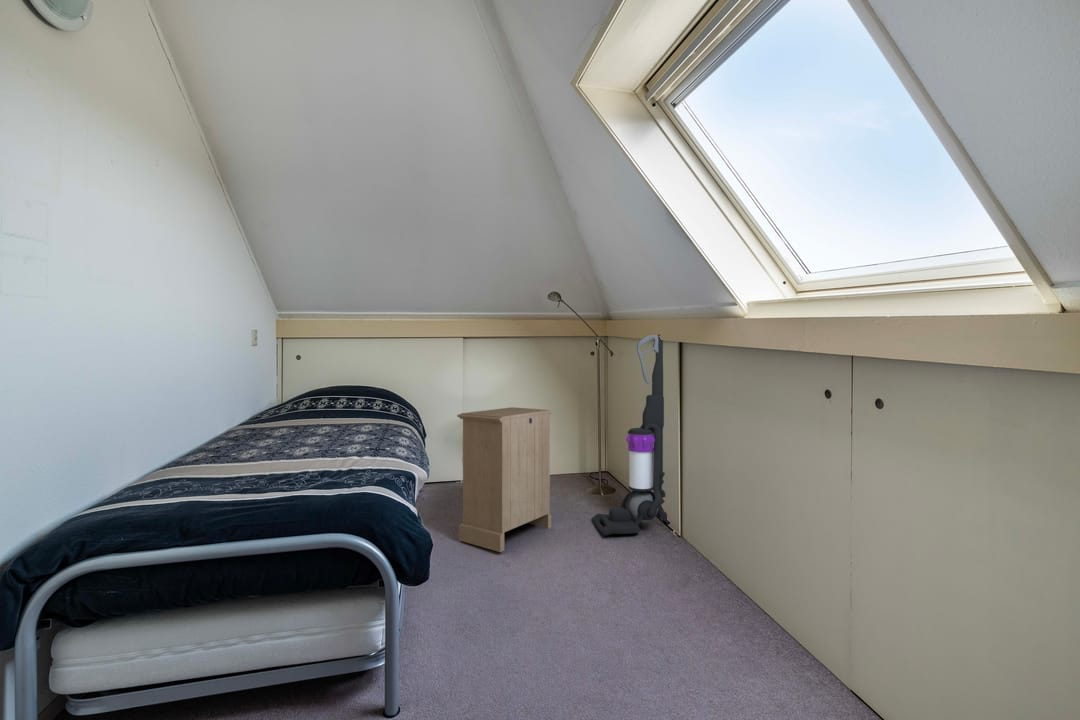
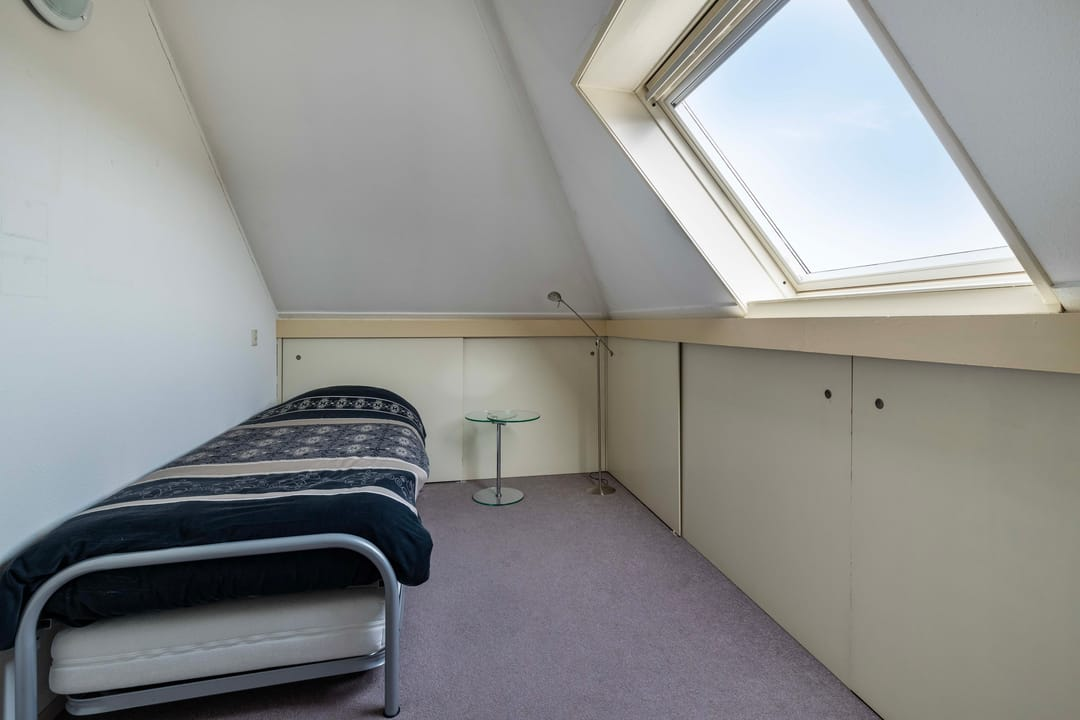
- cabinet (506, 472)
- vacuum cleaner (634, 430)
